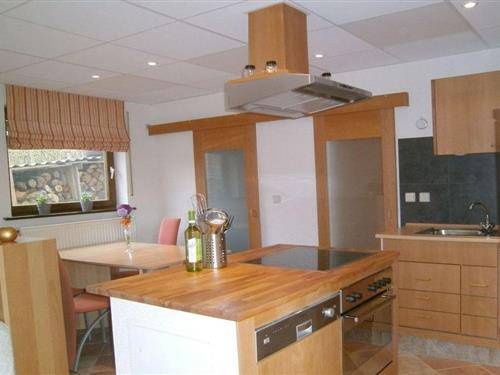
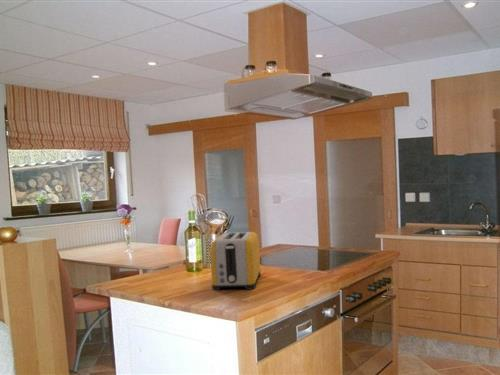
+ toaster (236, 259)
